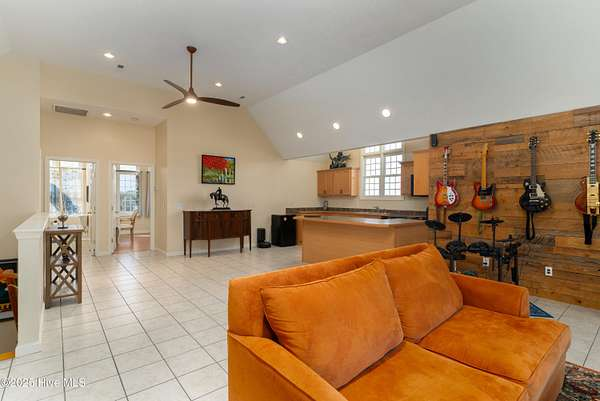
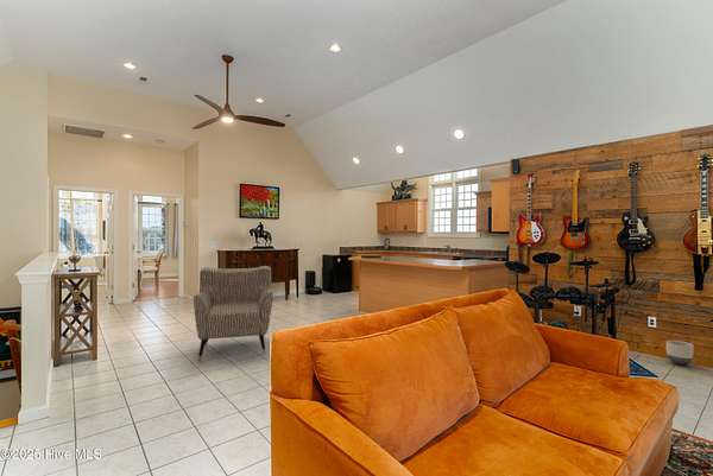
+ planter (679, 353)
+ armchair (235, 307)
